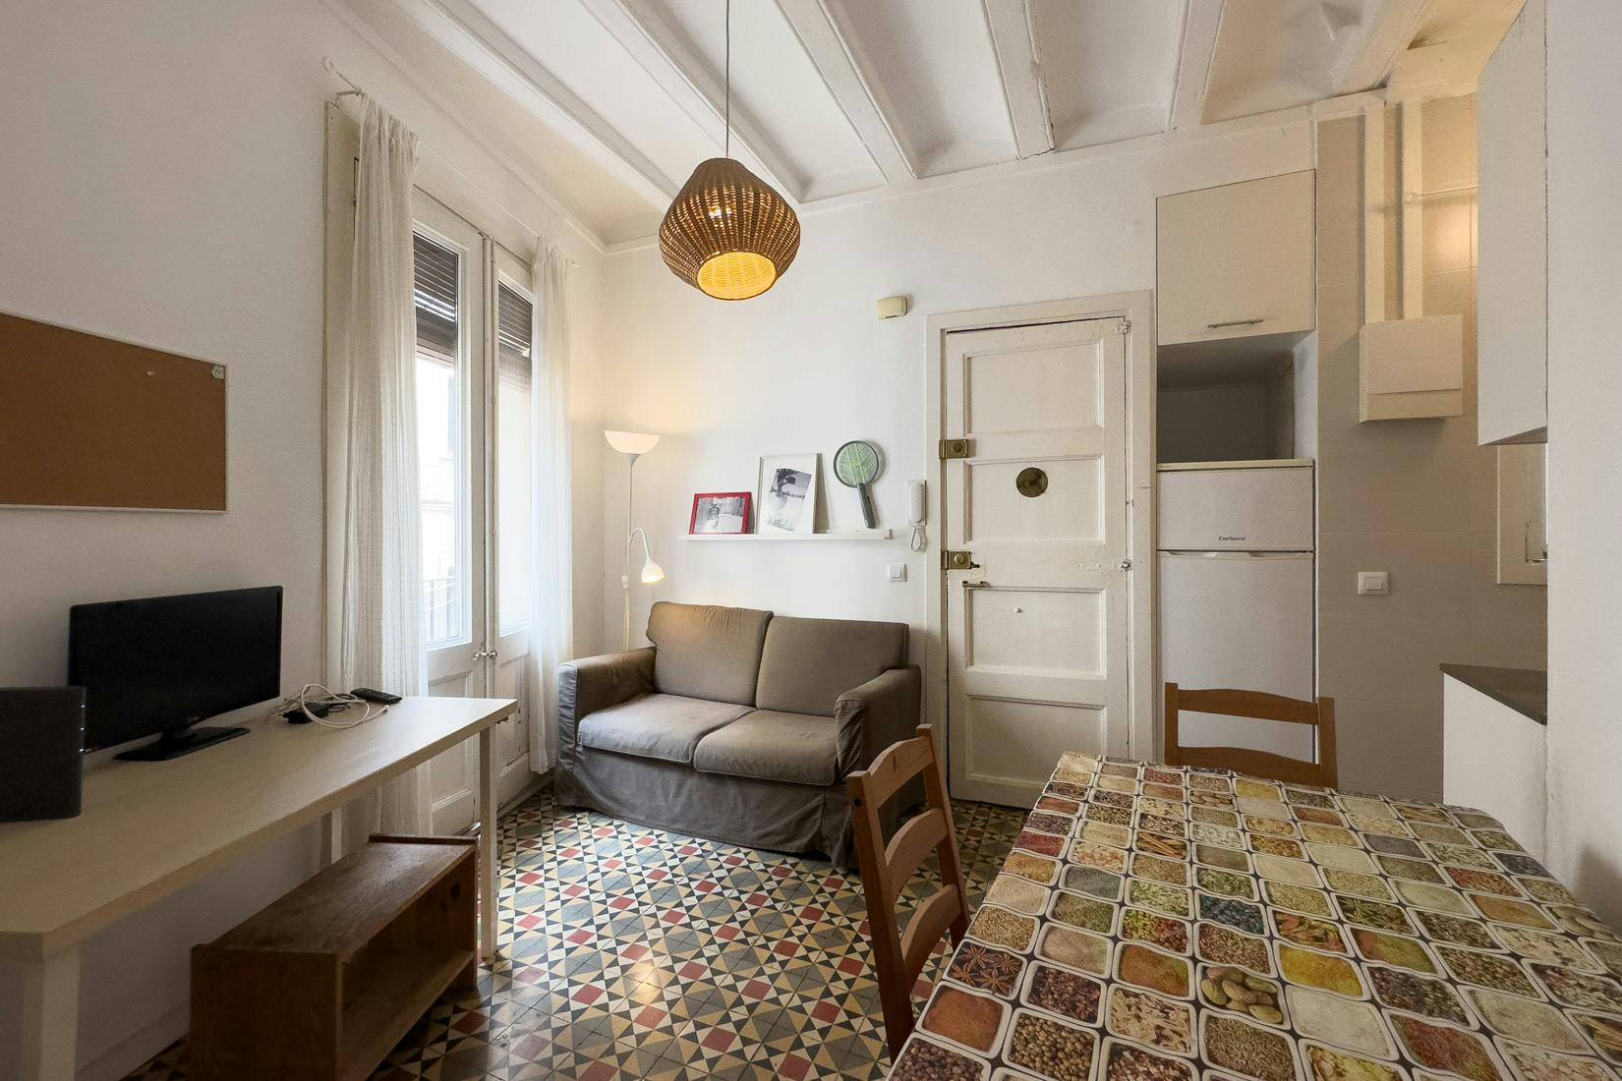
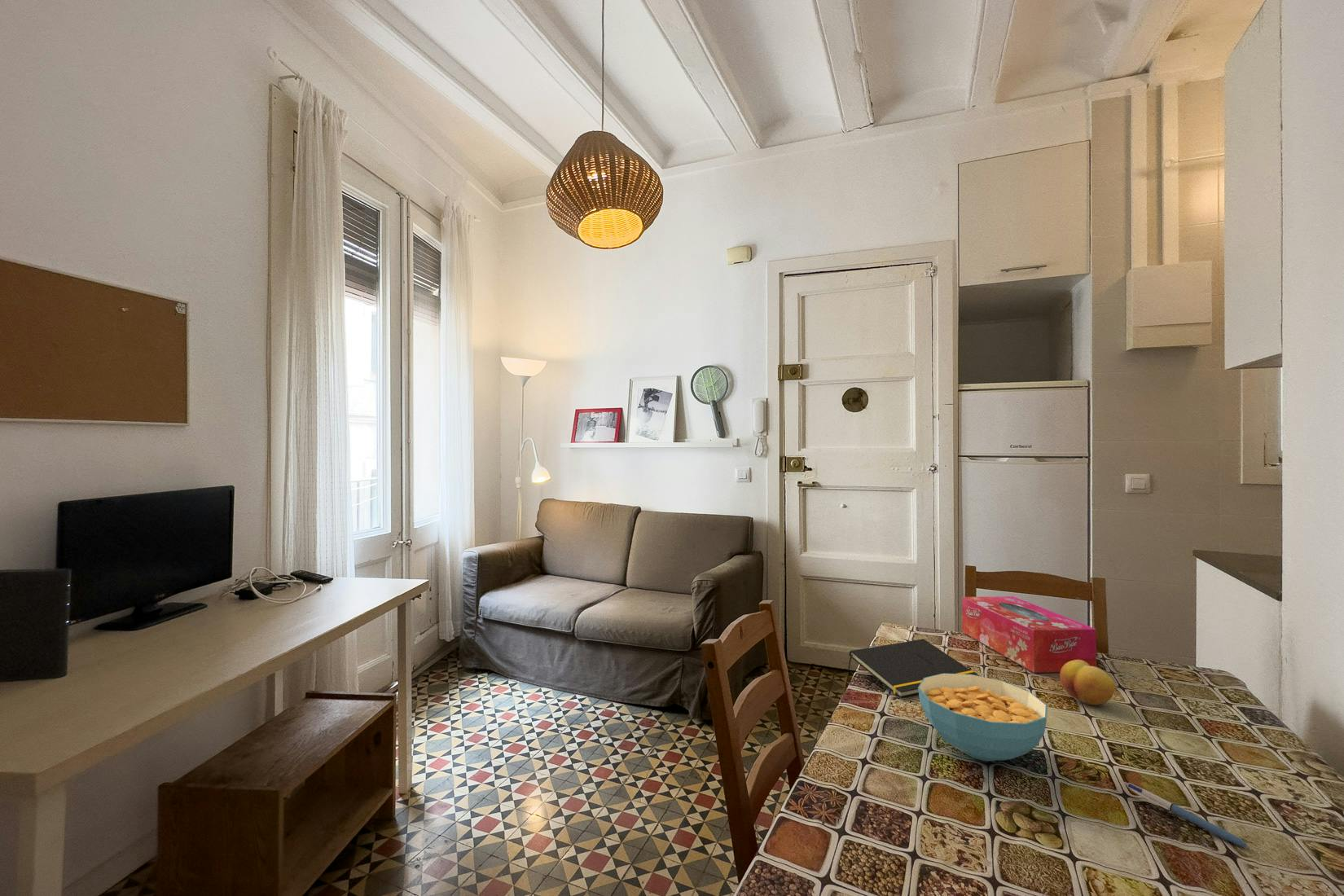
+ notepad (912, 665)
+ pen (1181, 813)
+ fruit (1086, 683)
+ tissue box (1022, 630)
+ cereal bowl (980, 723)
